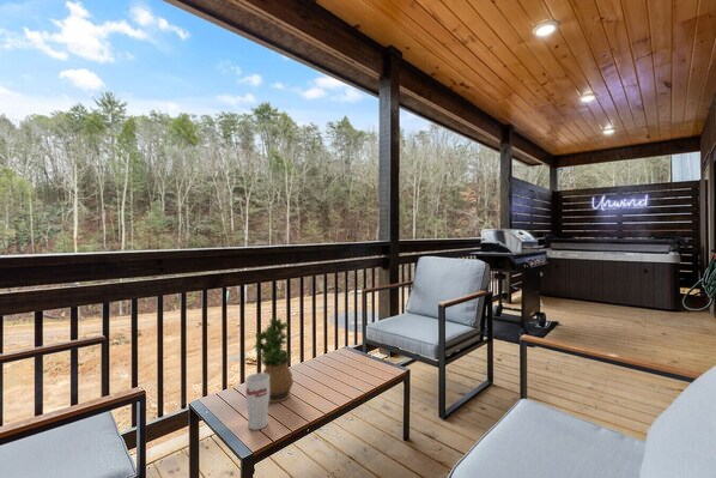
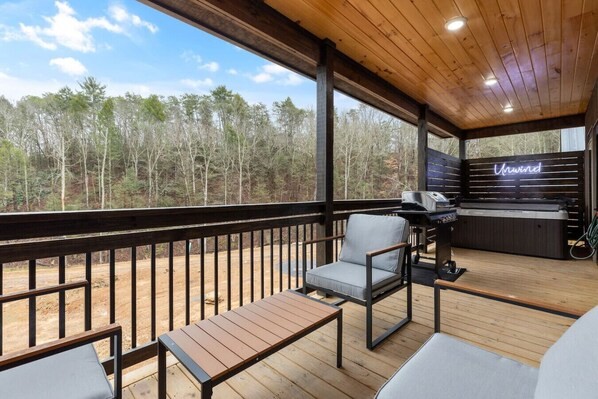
- cup (257, 400)
- potted plant (272, 358)
